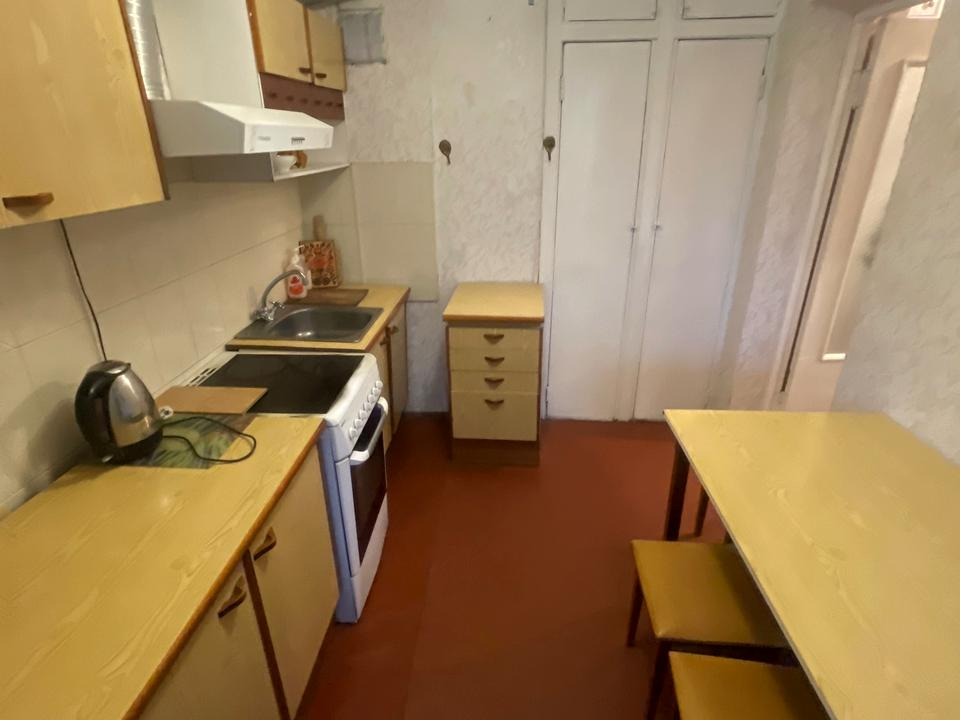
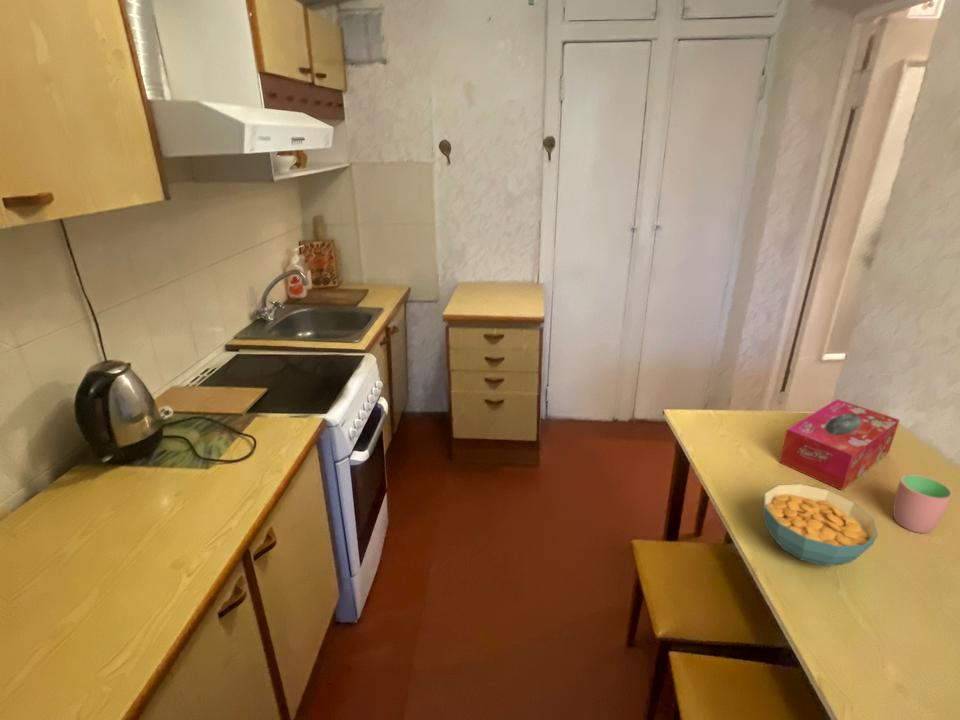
+ tissue box (839, 440)
+ cup (919, 501)
+ cereal bowl (812, 532)
